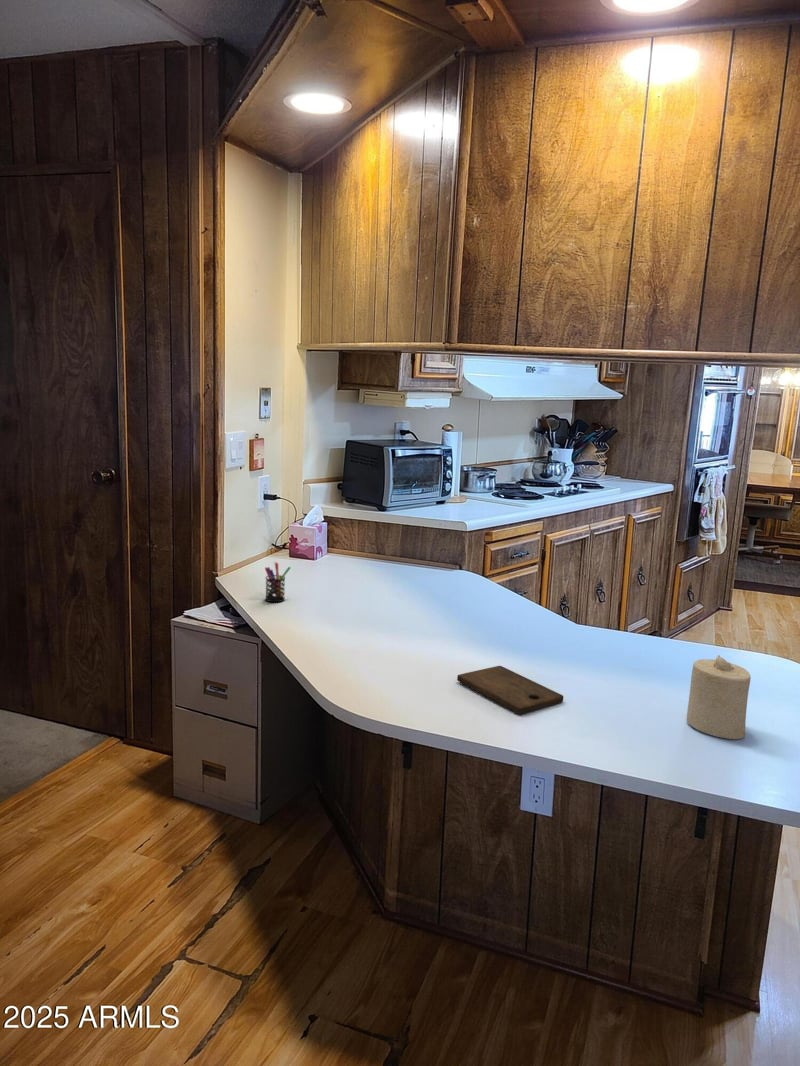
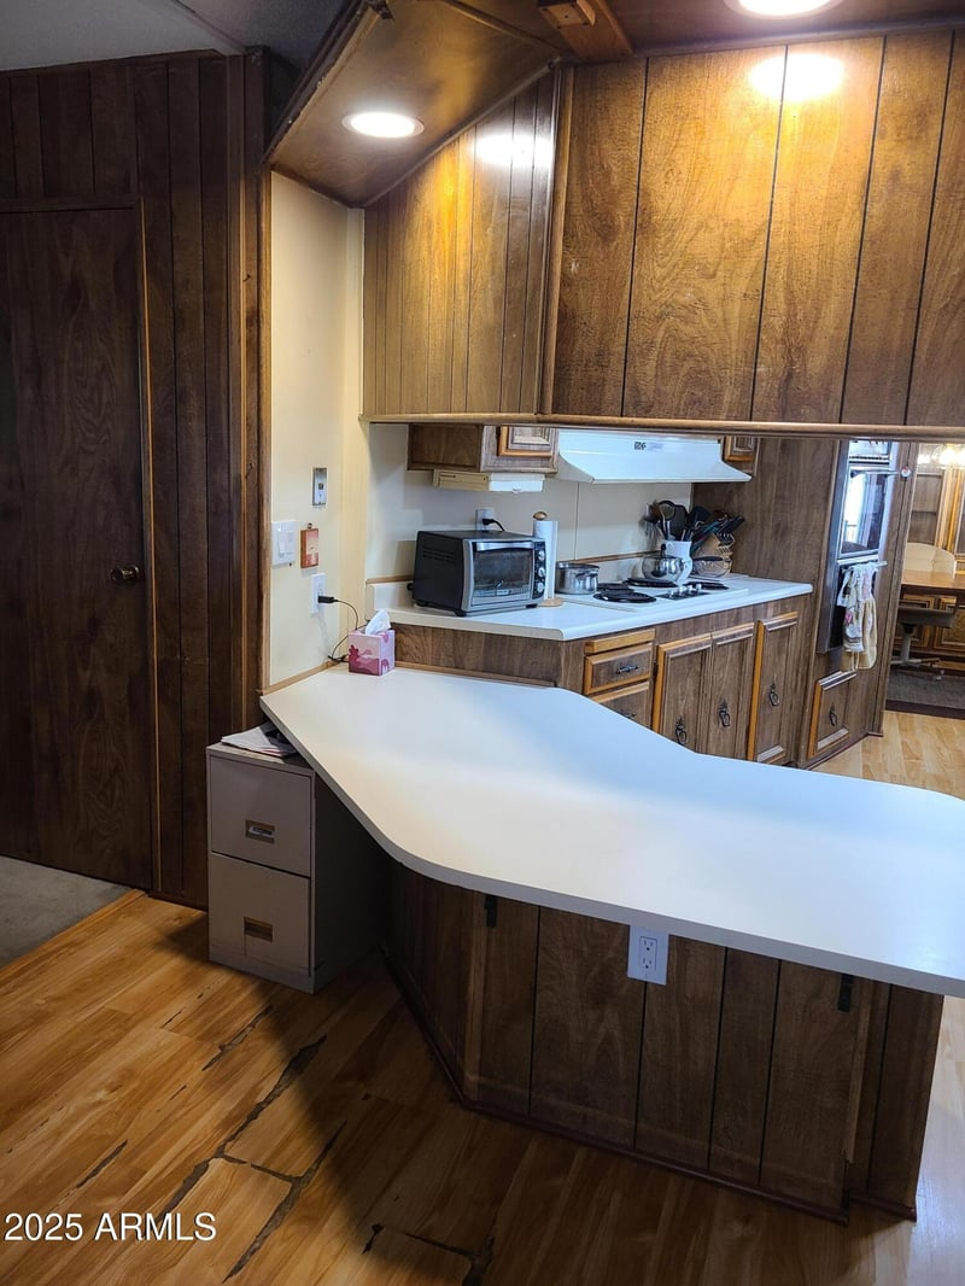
- cutting board (508, 687)
- candle (720, 692)
- pen holder (277, 580)
